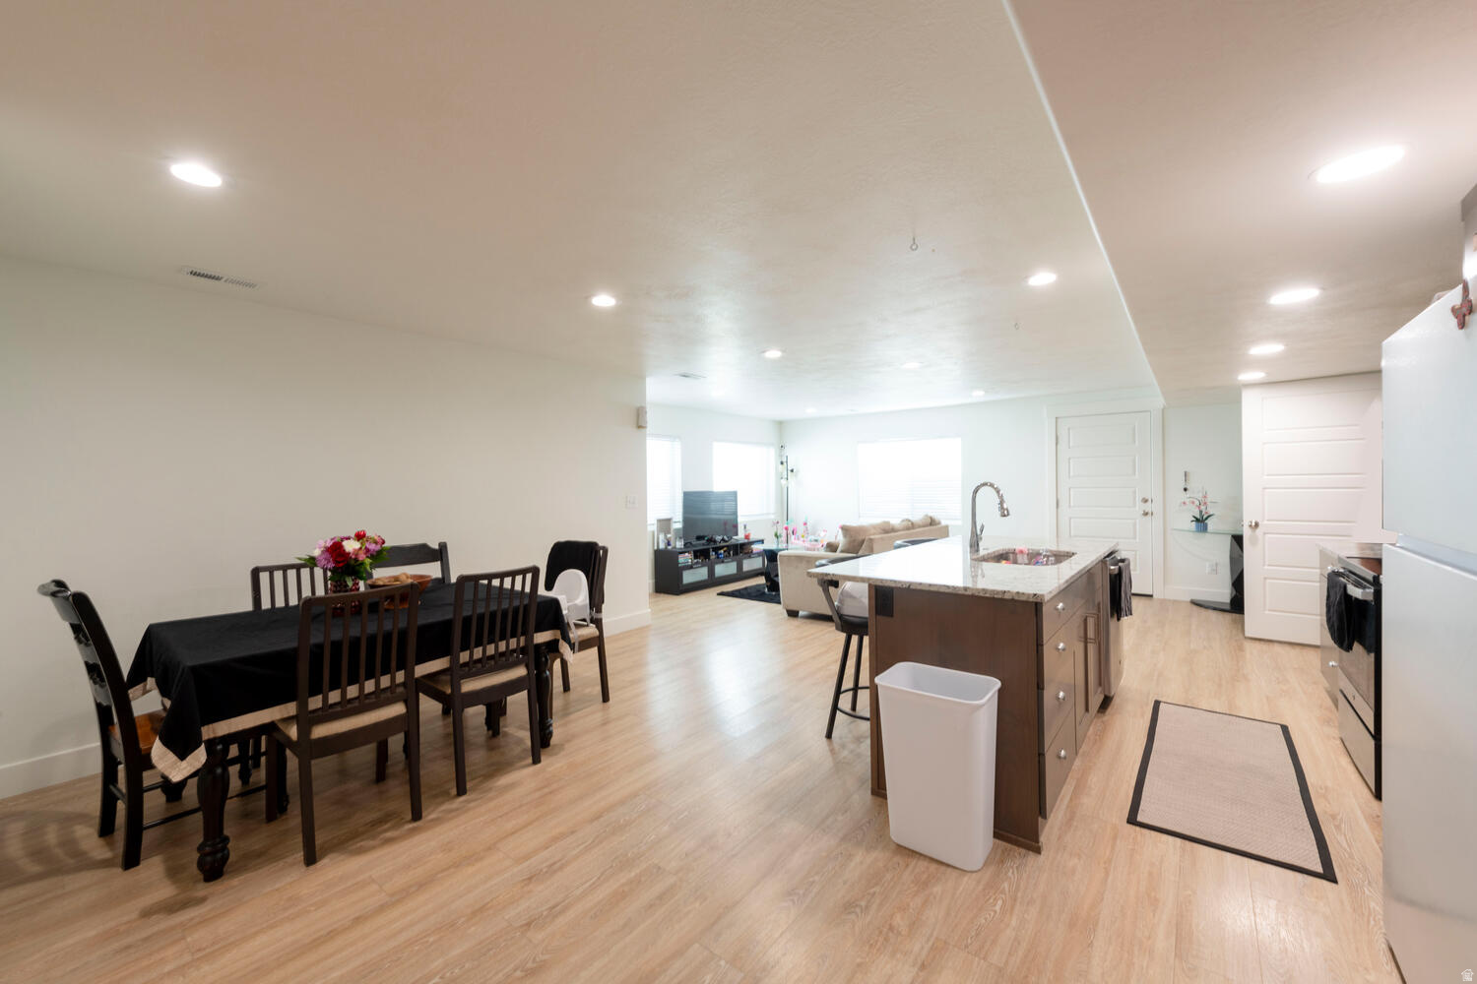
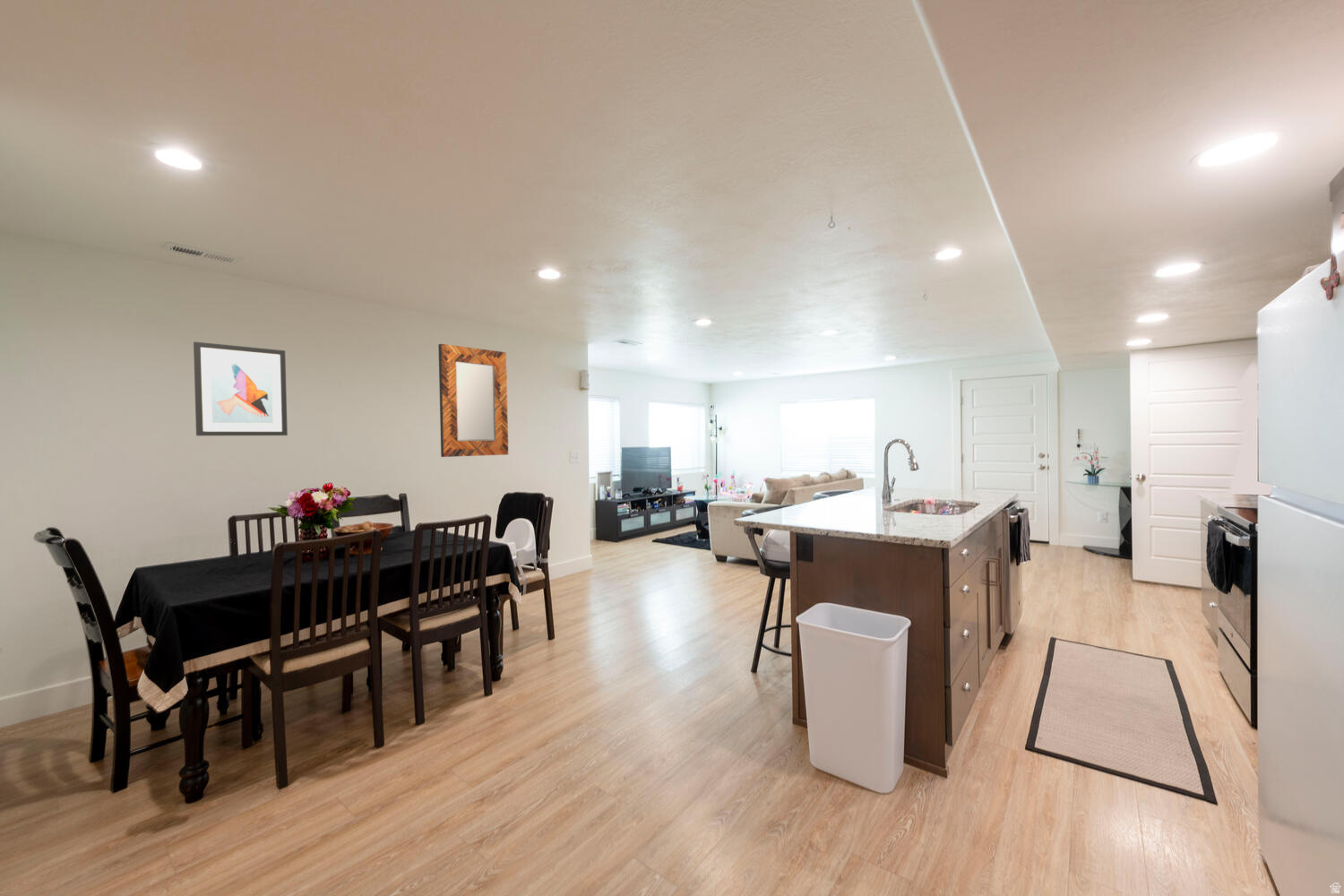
+ home mirror (475, 401)
+ wall art (243, 391)
